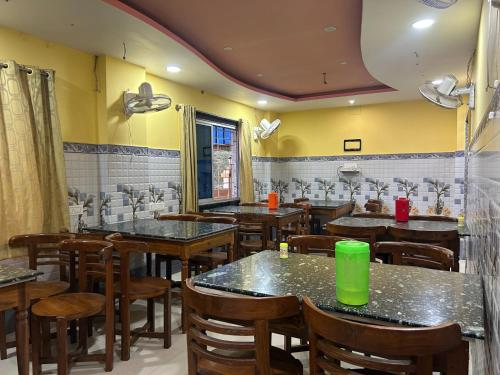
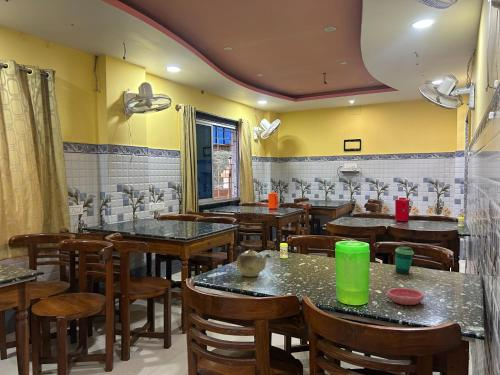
+ cup (404, 260)
+ saucer (405, 296)
+ teapot (252, 260)
